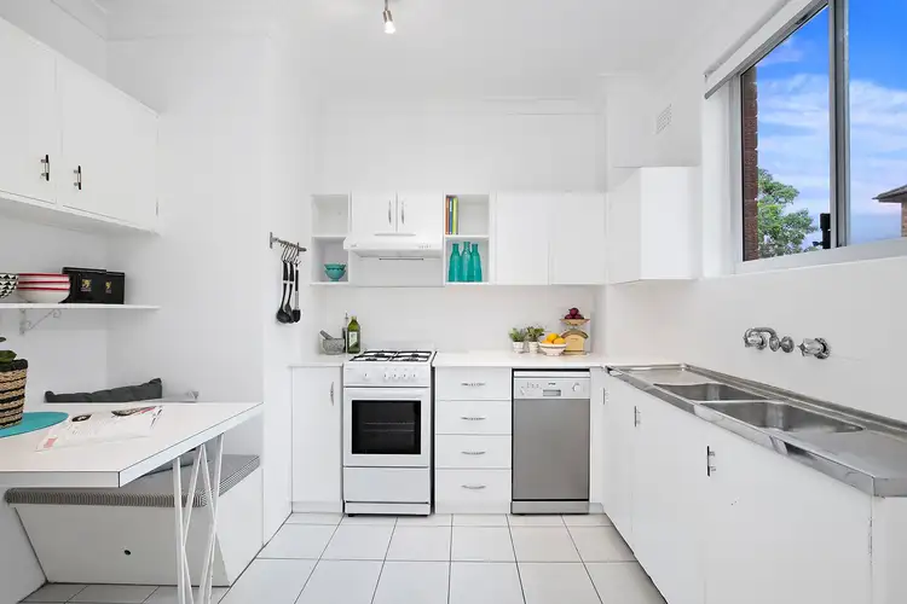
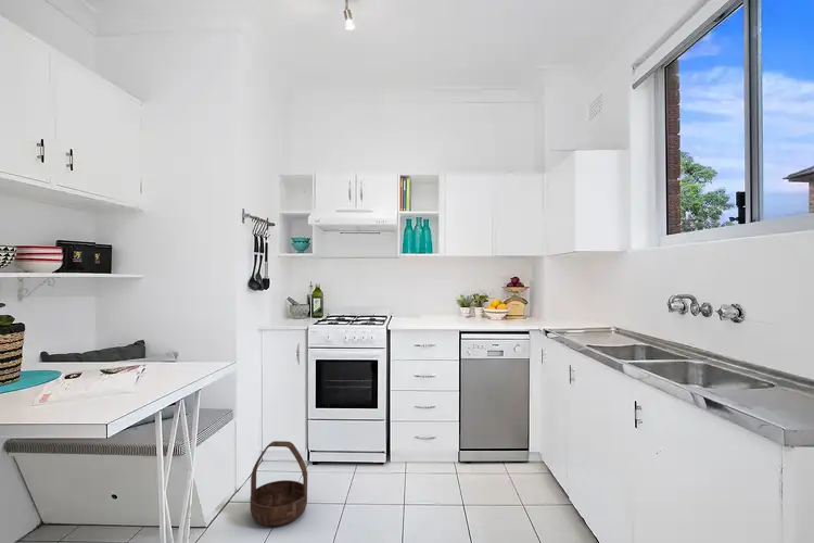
+ basket (279, 481)
